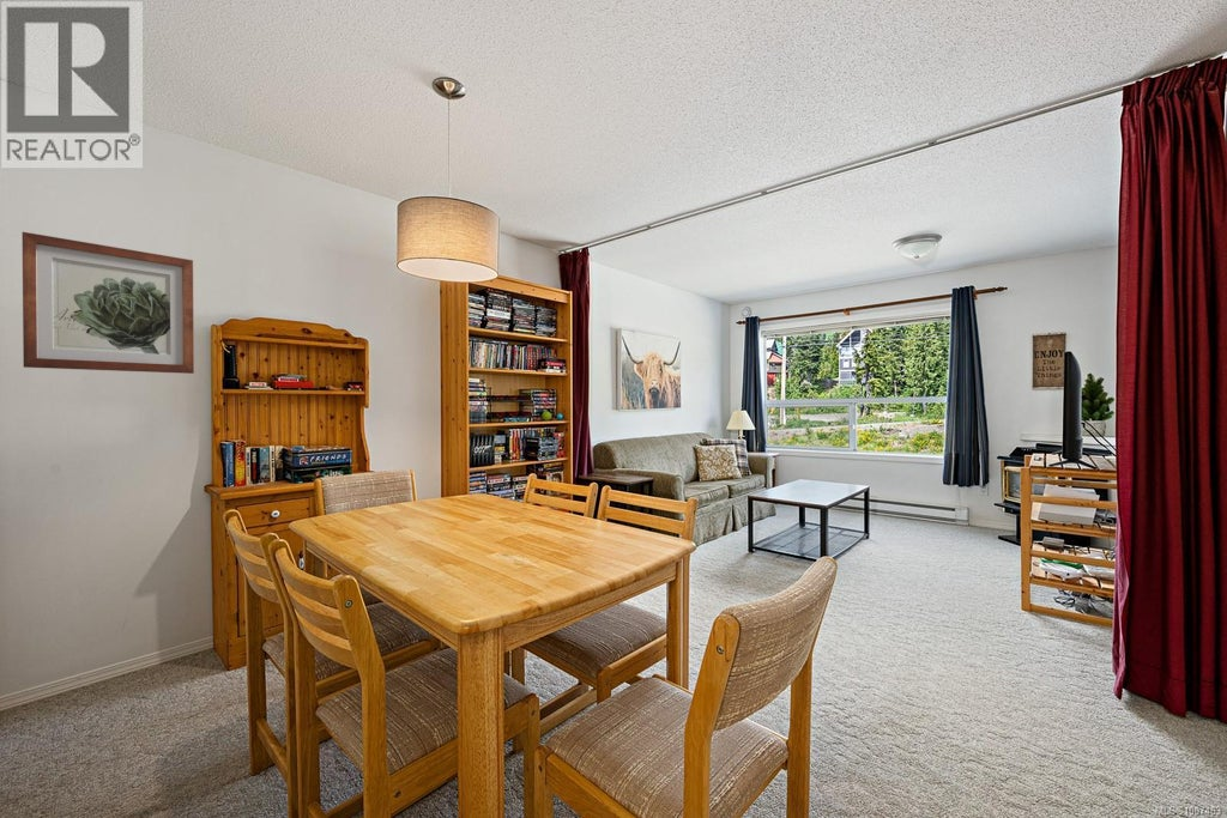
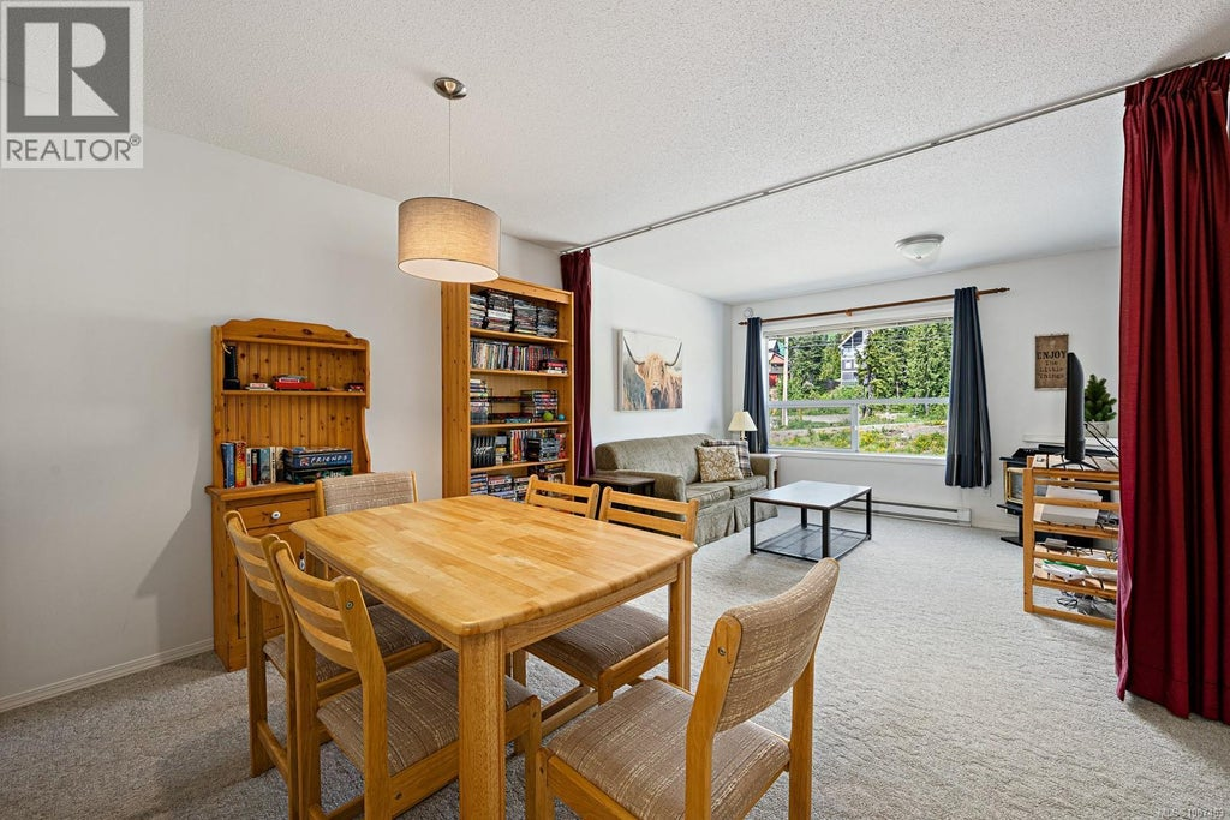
- wall art (115, 309)
